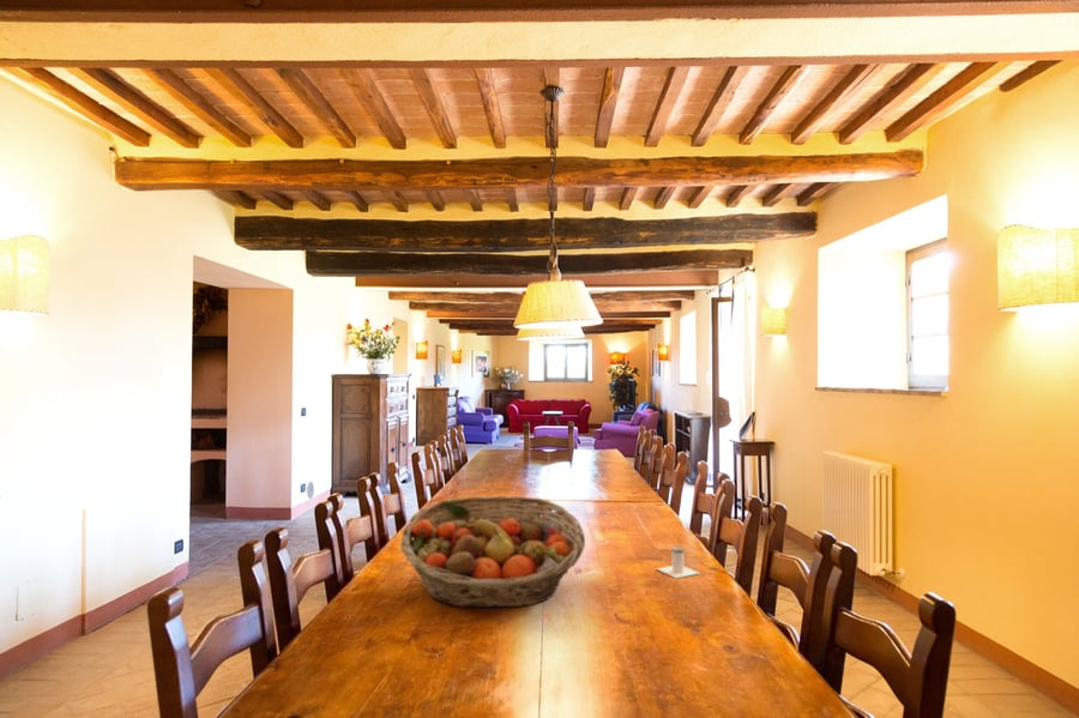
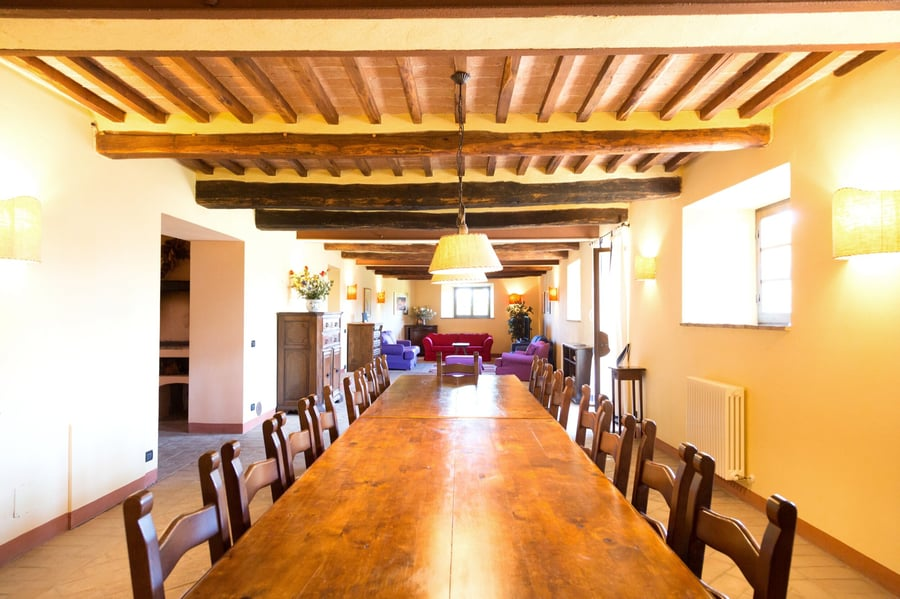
- fruit basket (493, 548)
- salt shaker (677, 560)
